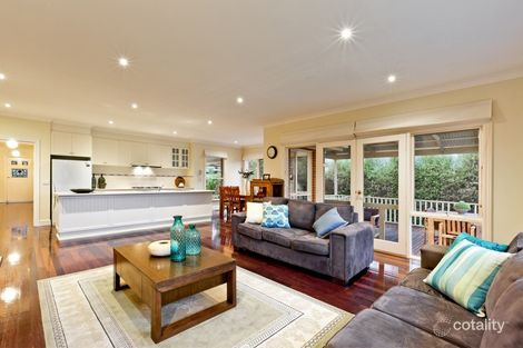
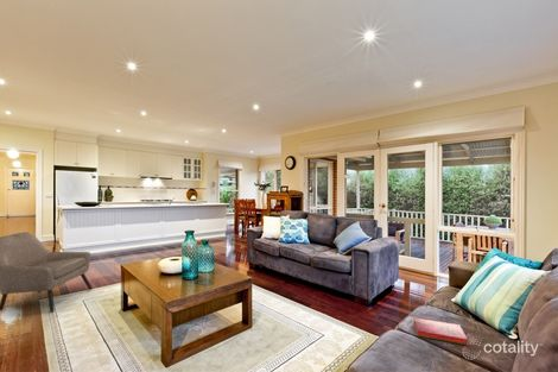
+ hardback book (438, 329)
+ armchair (45, 266)
